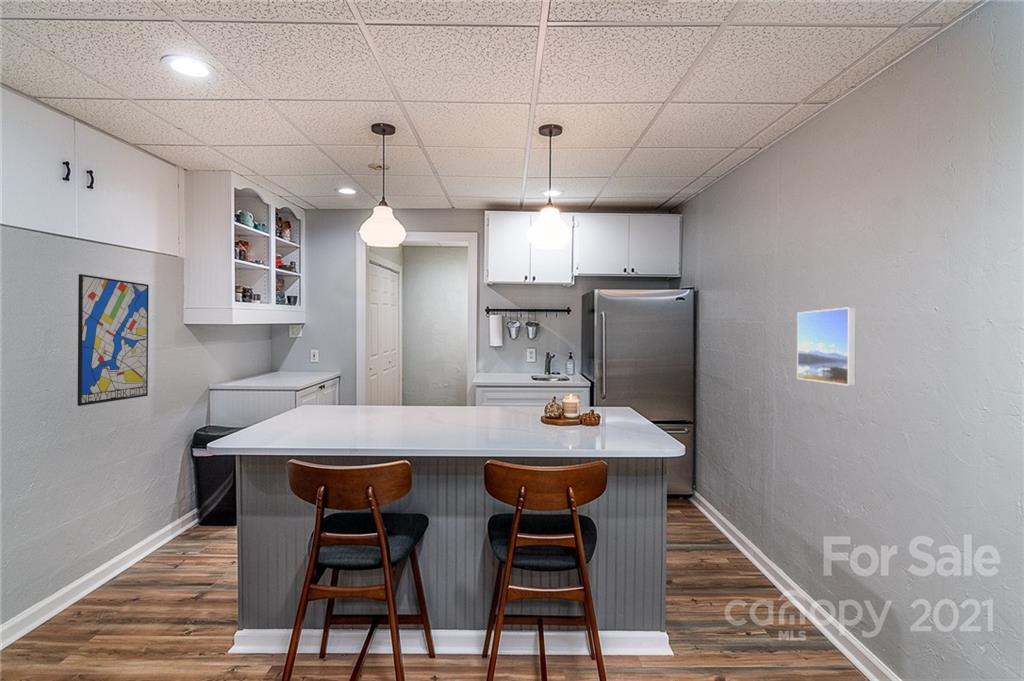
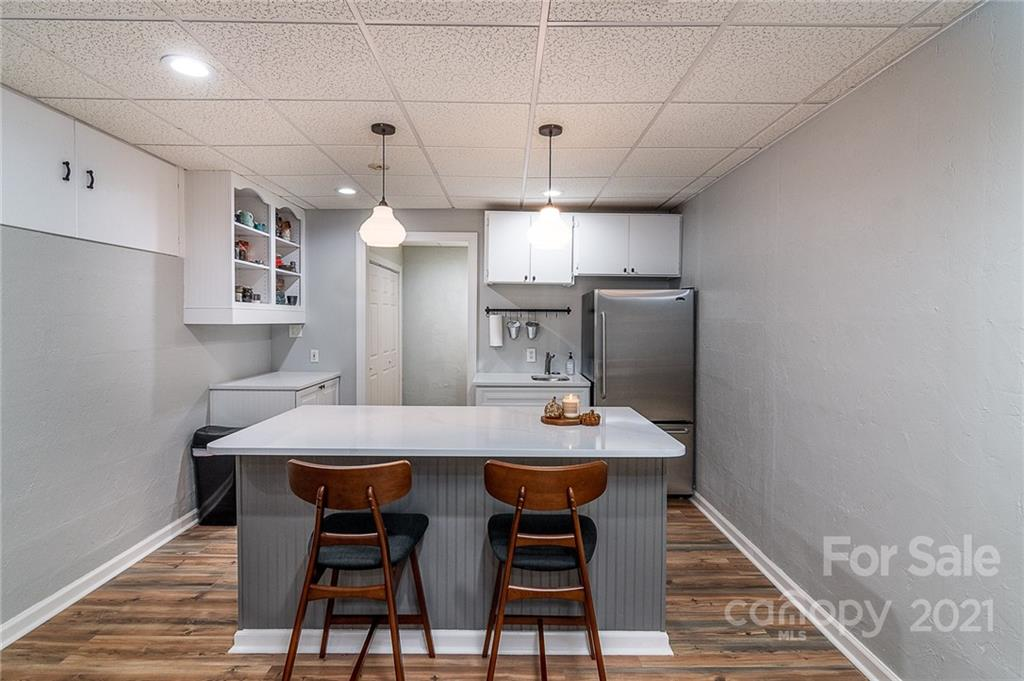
- wall art (116, 340)
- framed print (824, 346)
